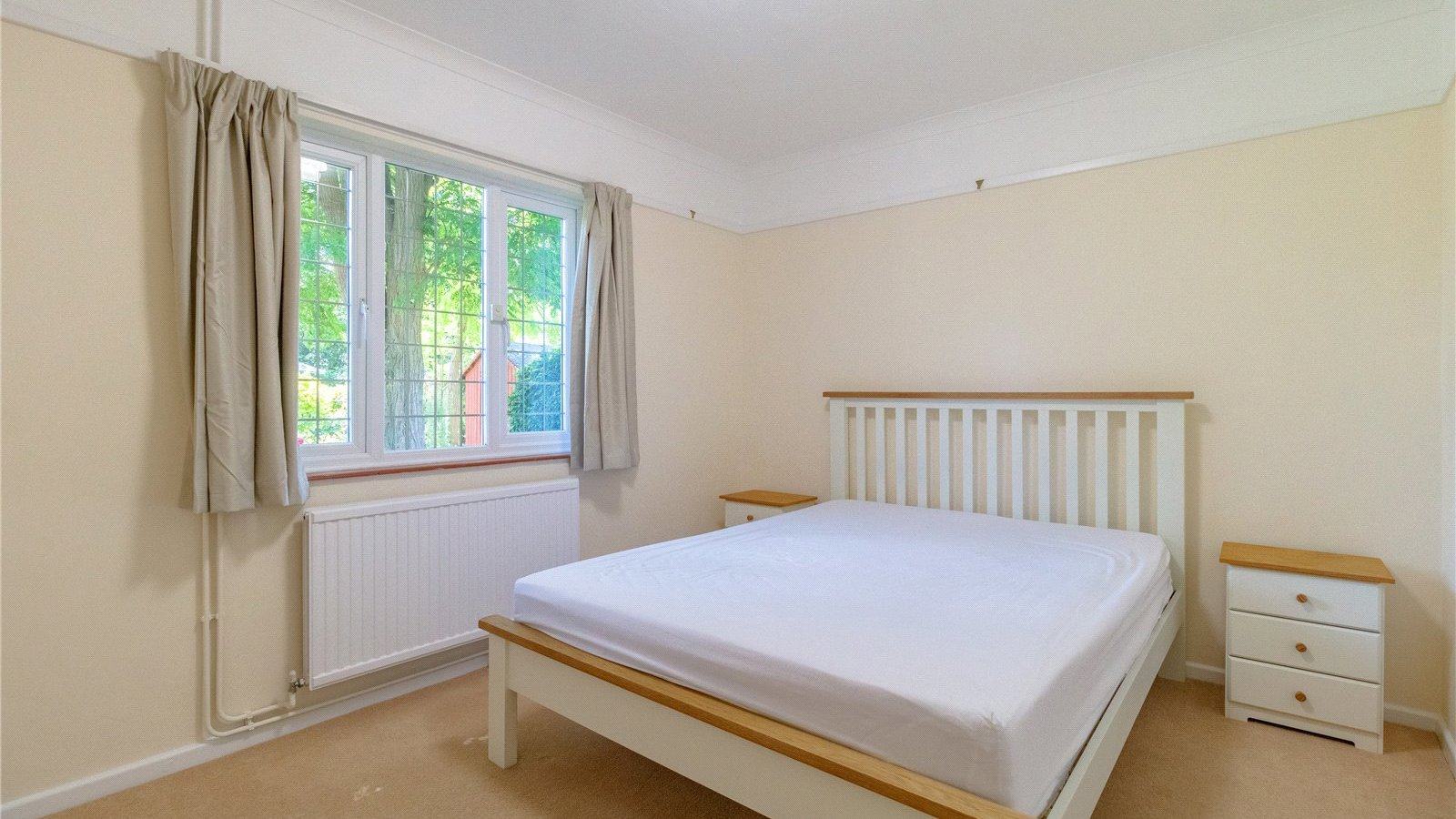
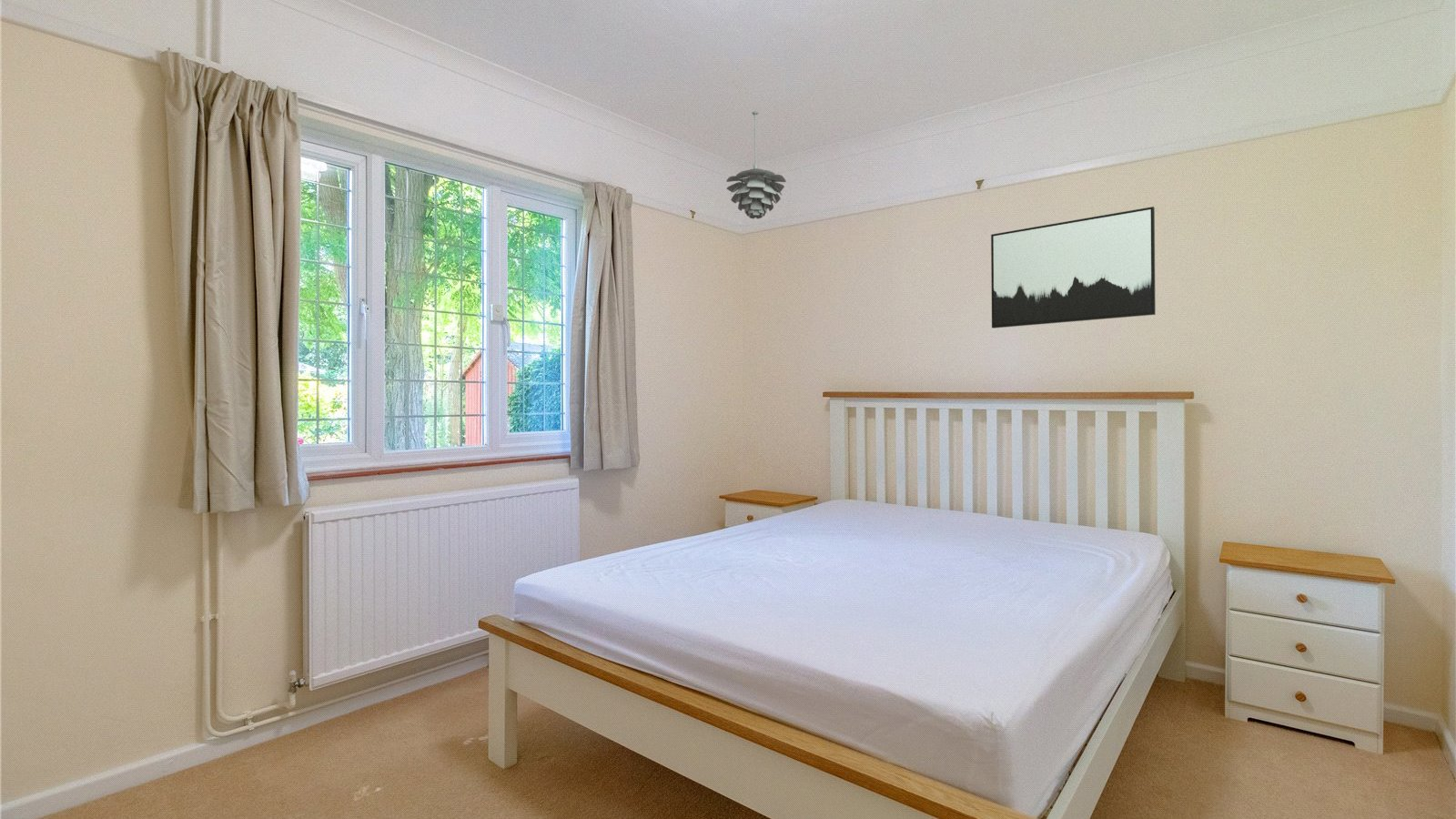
+ wall art (1067, 271)
+ pendant light (755, 165)
